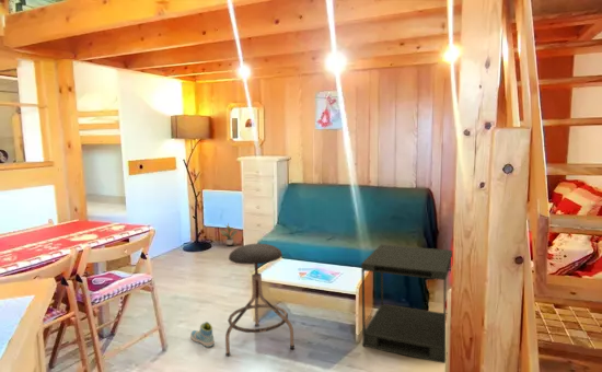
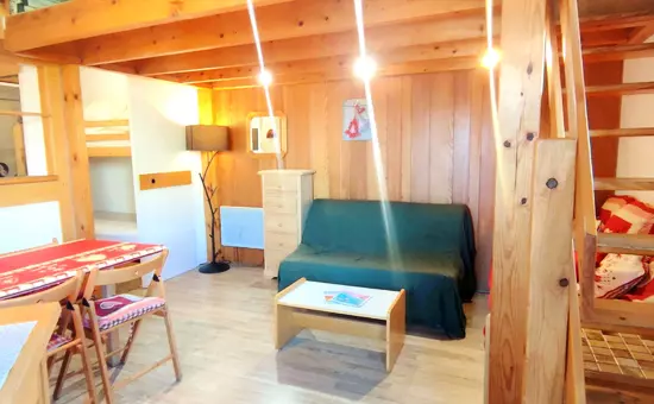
- side table (408, 307)
- stool (261, 294)
- sneaker (201, 330)
- potted plant (228, 234)
